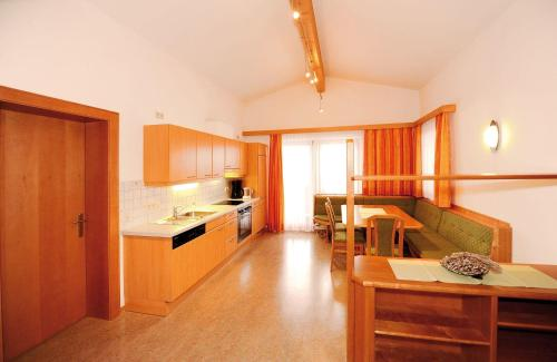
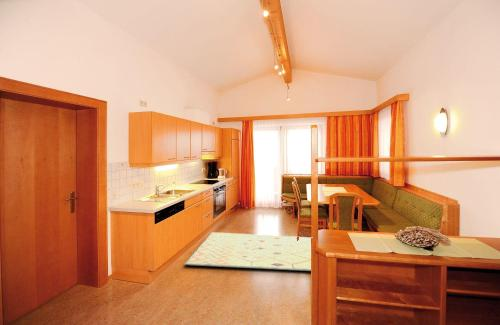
+ rug (278, 245)
